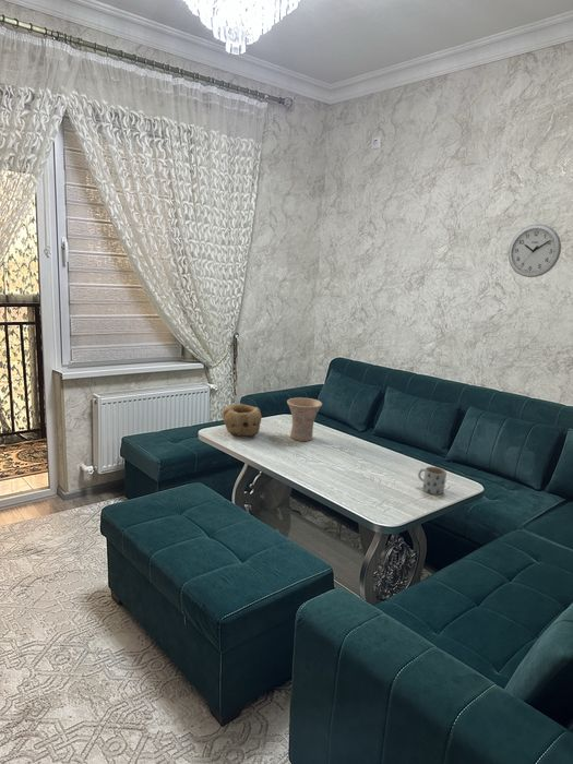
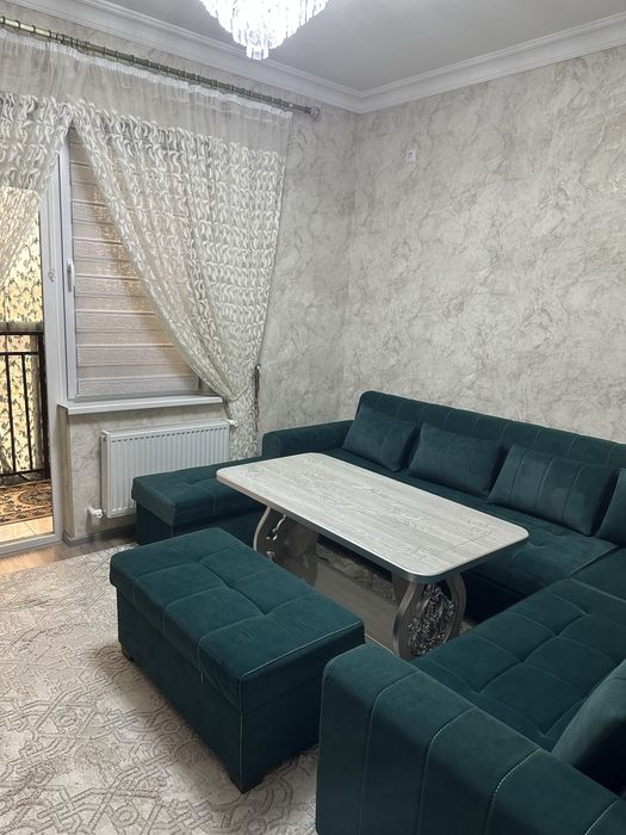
- wall clock (533, 251)
- vase (302, 419)
- mug (430, 479)
- bowl (242, 420)
